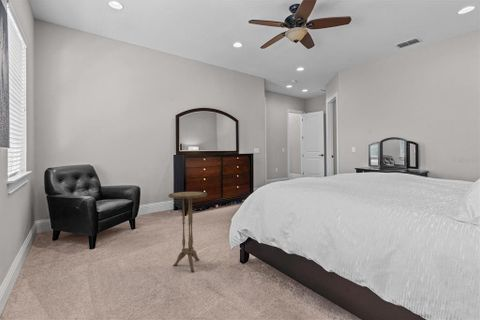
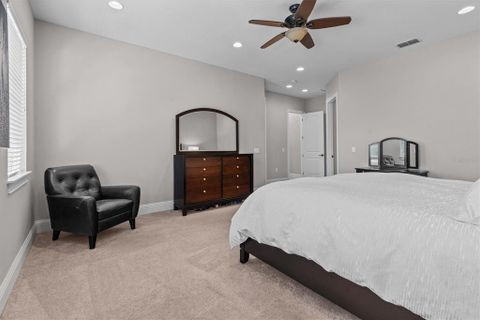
- side table (189, 229)
